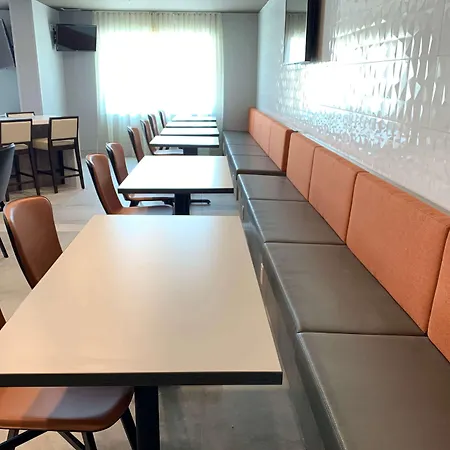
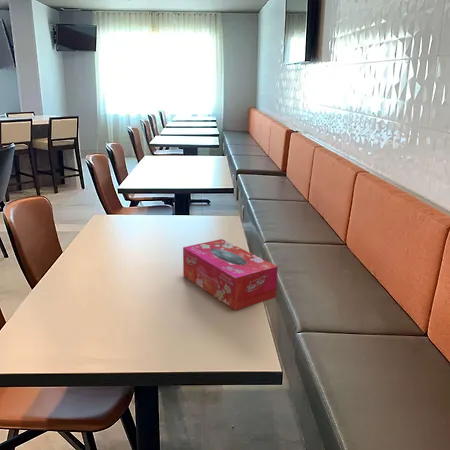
+ tissue box (227, 271)
